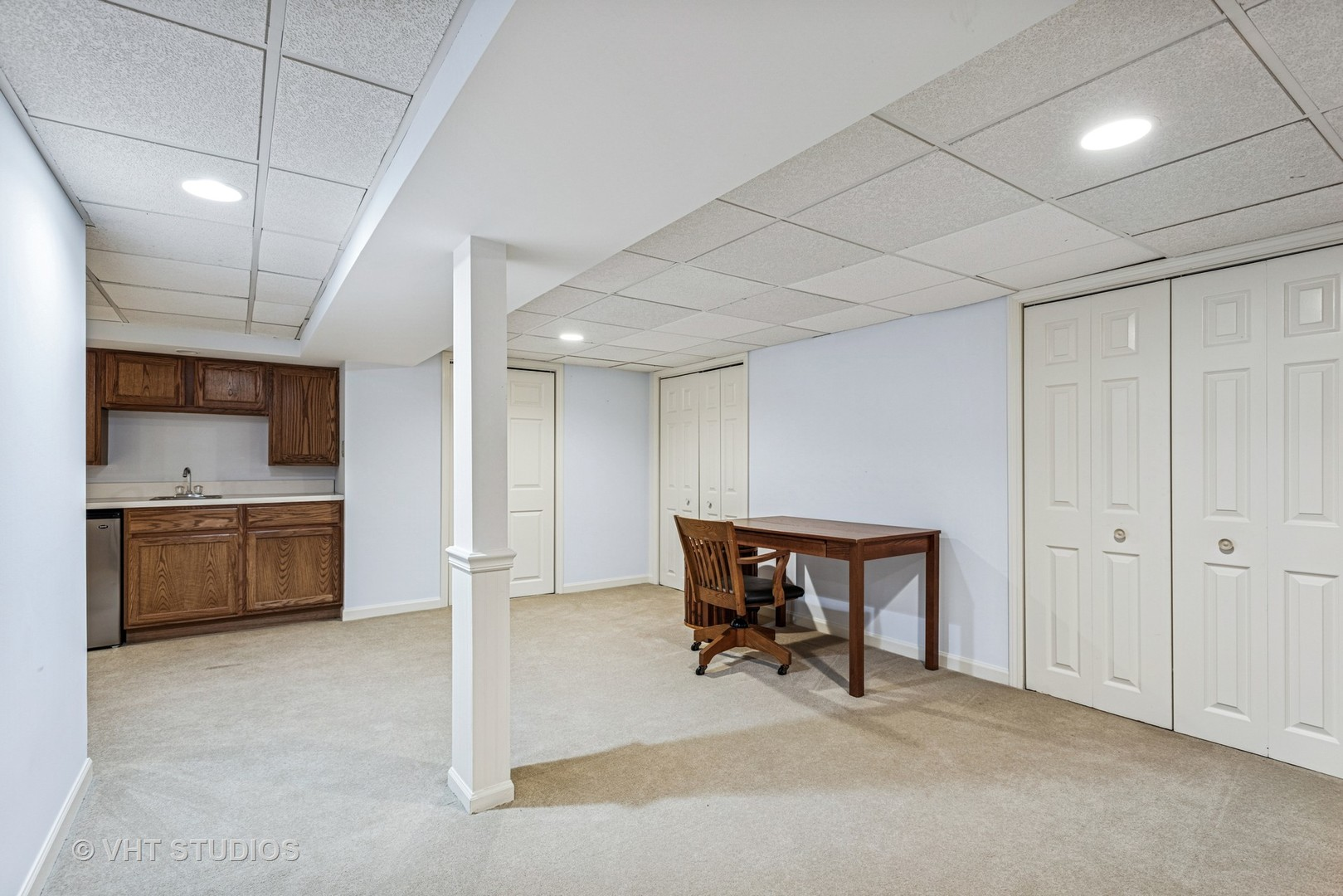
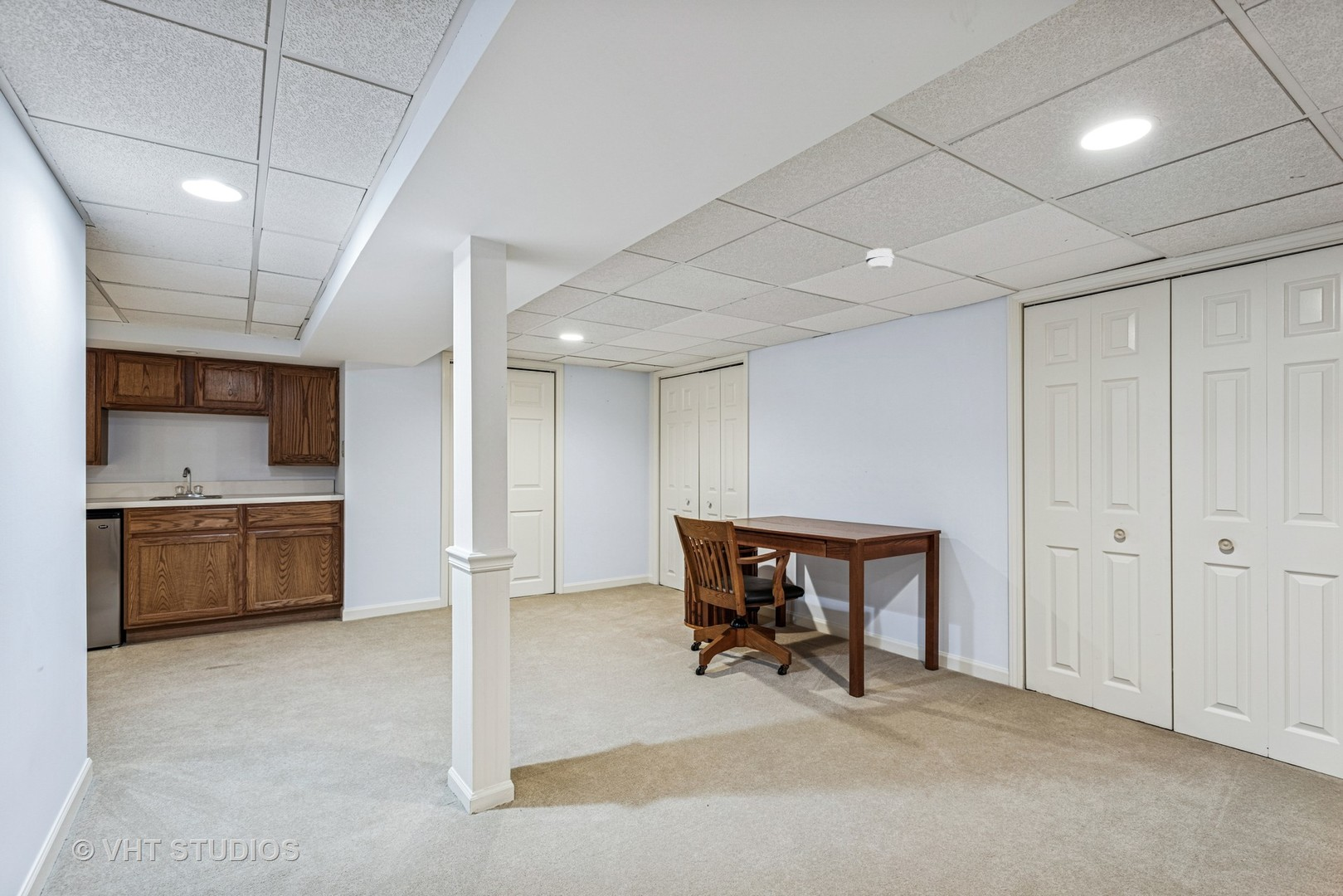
+ smoke detector (879, 259)
